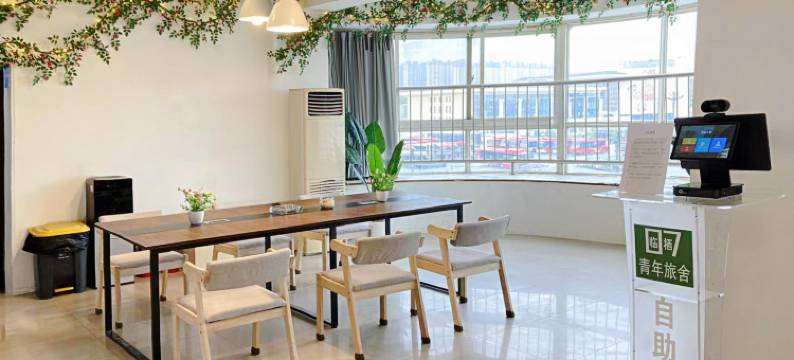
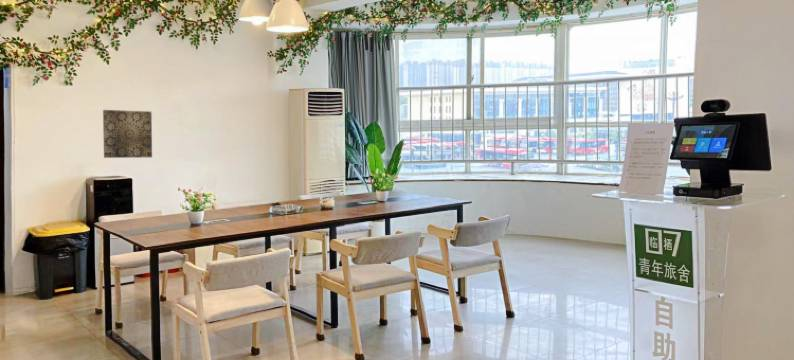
+ wall art (128, 134)
